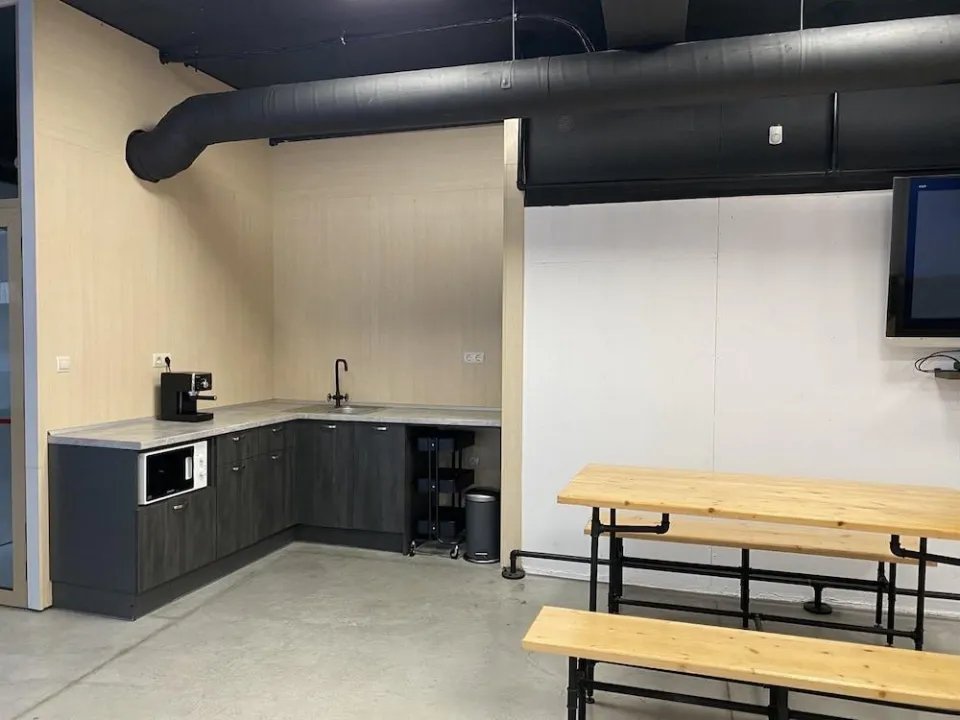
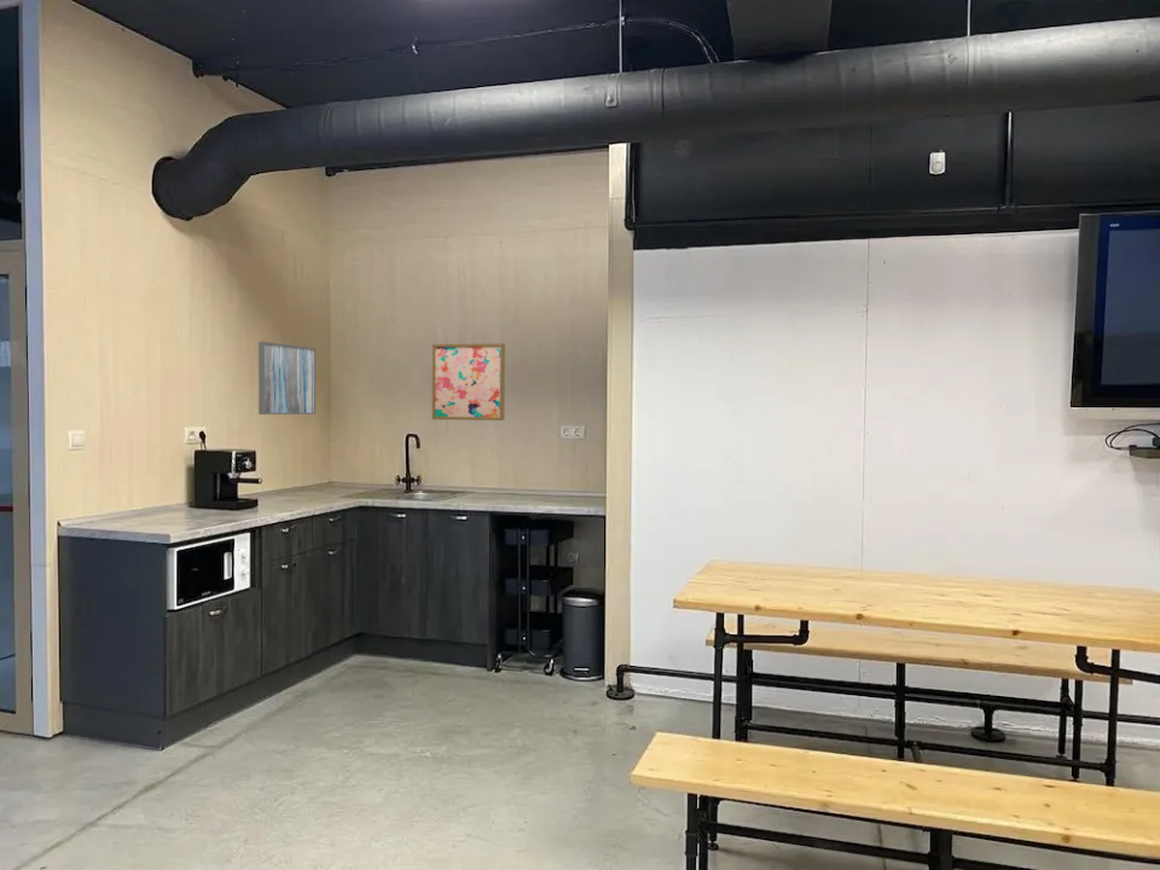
+ wall art (288, 379)
+ wall art (468, 382)
